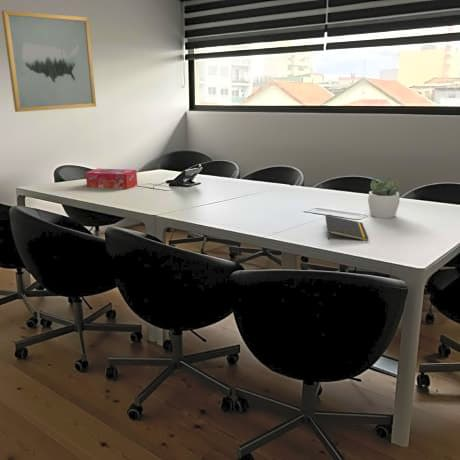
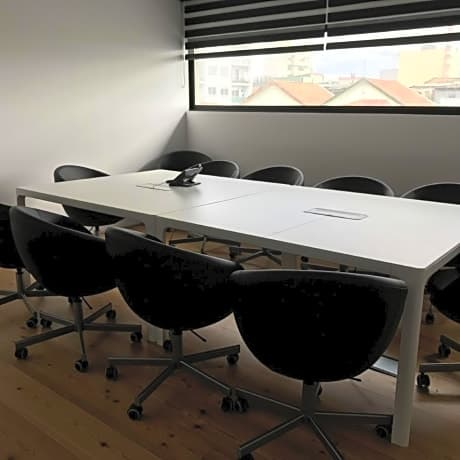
- succulent plant (383, 197)
- notepad (345, 227)
- tissue box (111, 178)
- wall art (52, 62)
